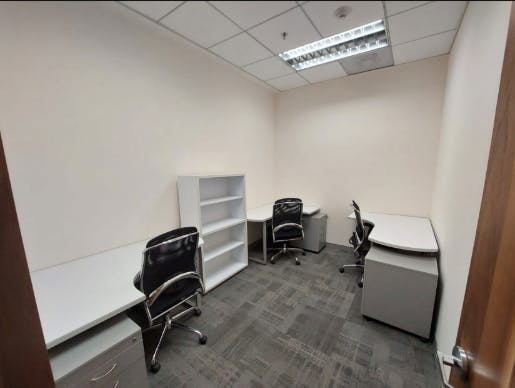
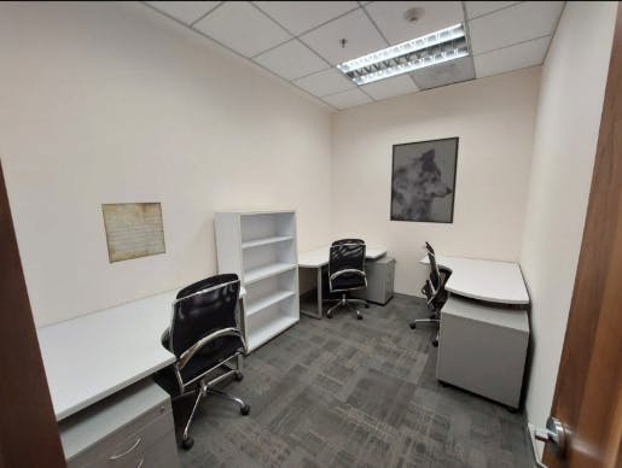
+ periodic table (135, 230)
+ wall art (422, 182)
